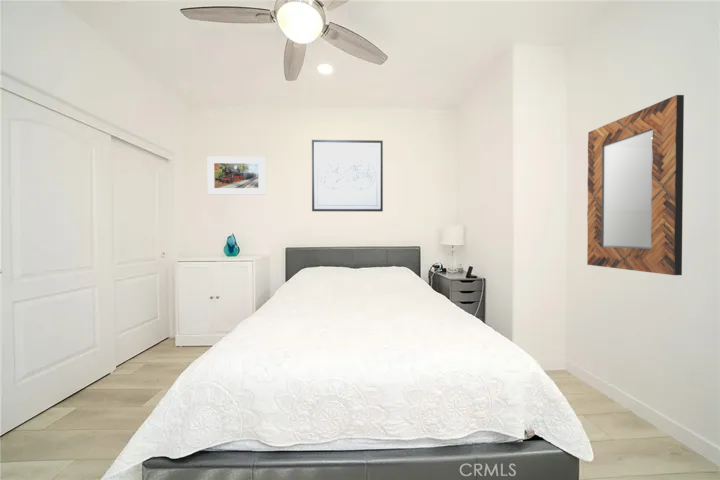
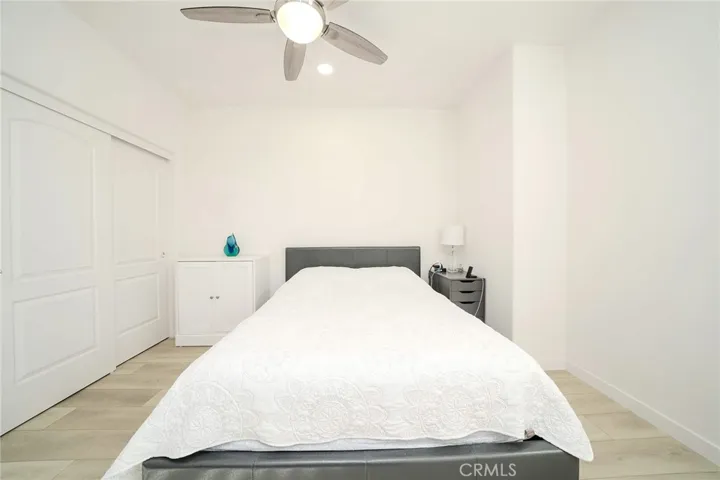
- wall art (347, 176)
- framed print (236, 175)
- home mirror (627, 193)
